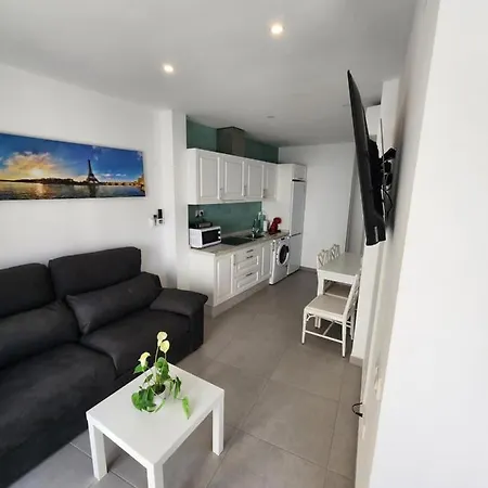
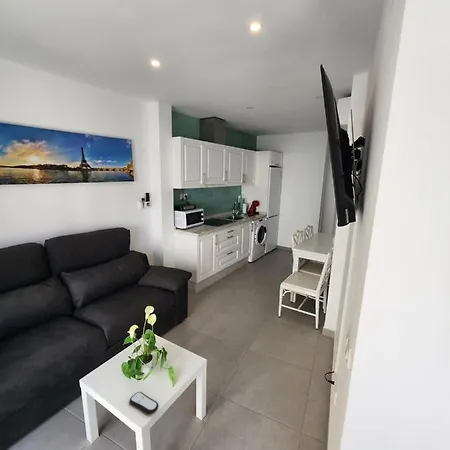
+ remote control (144, 402)
